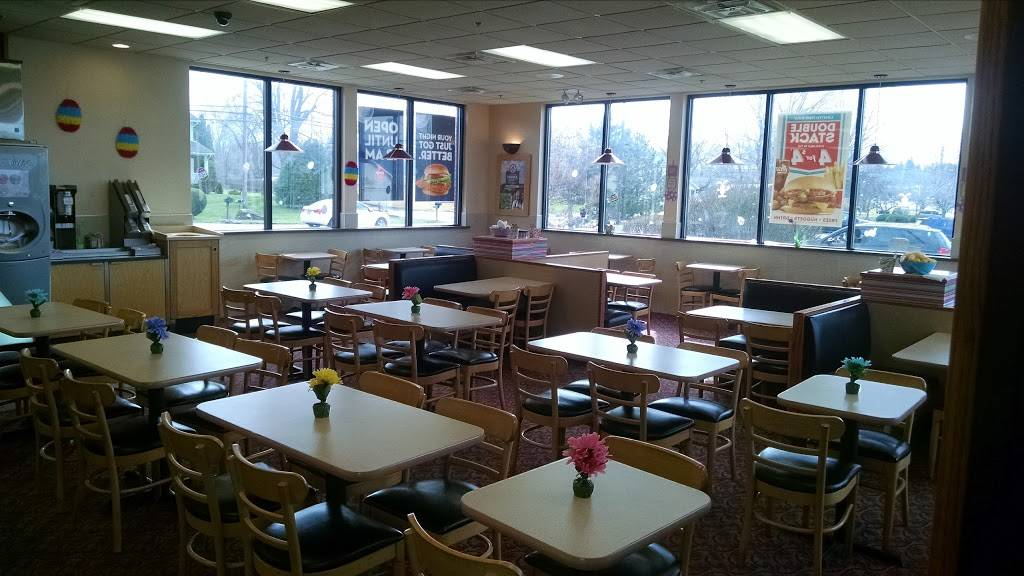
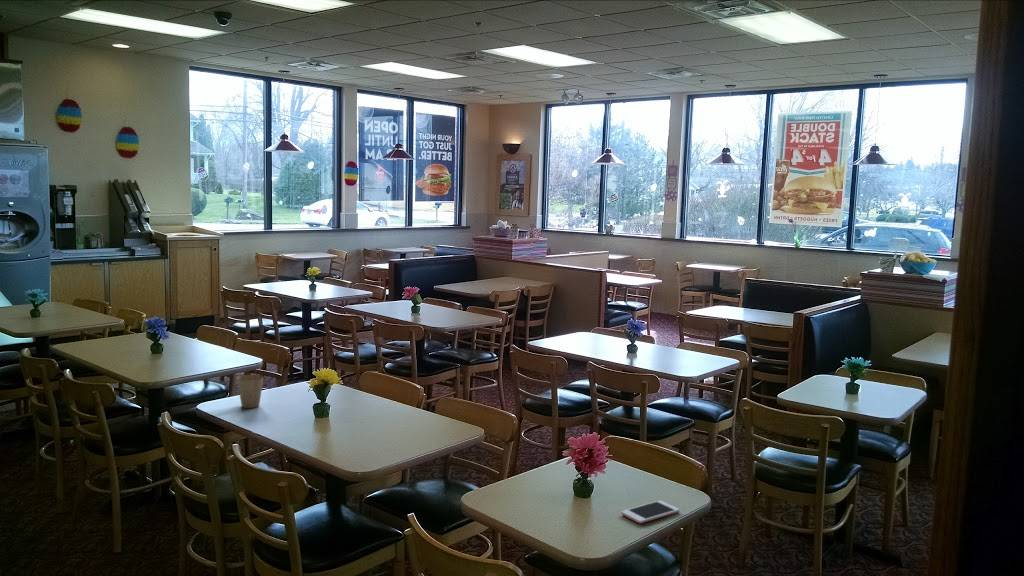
+ cell phone (650, 511)
+ paper cup (250, 391)
